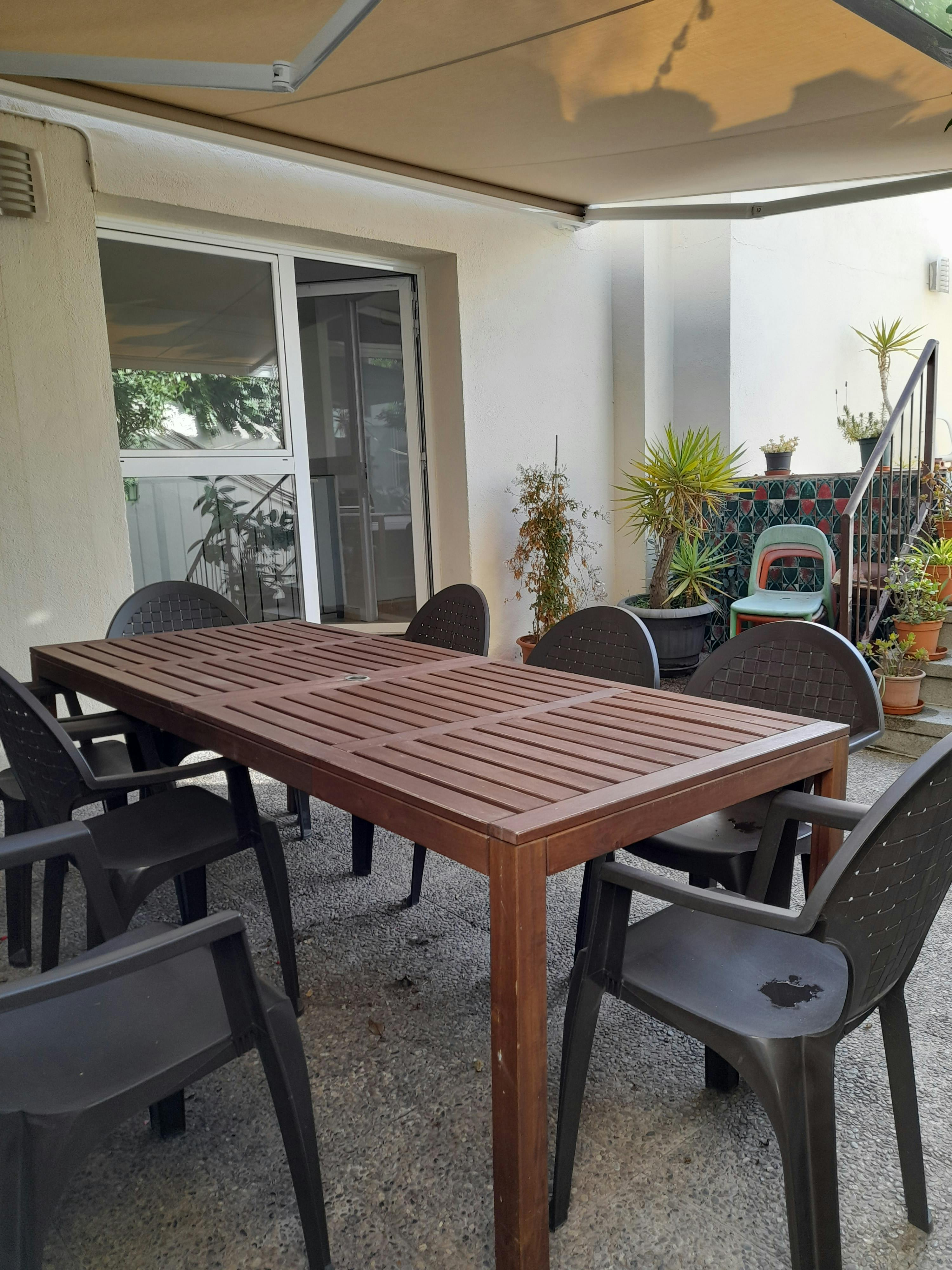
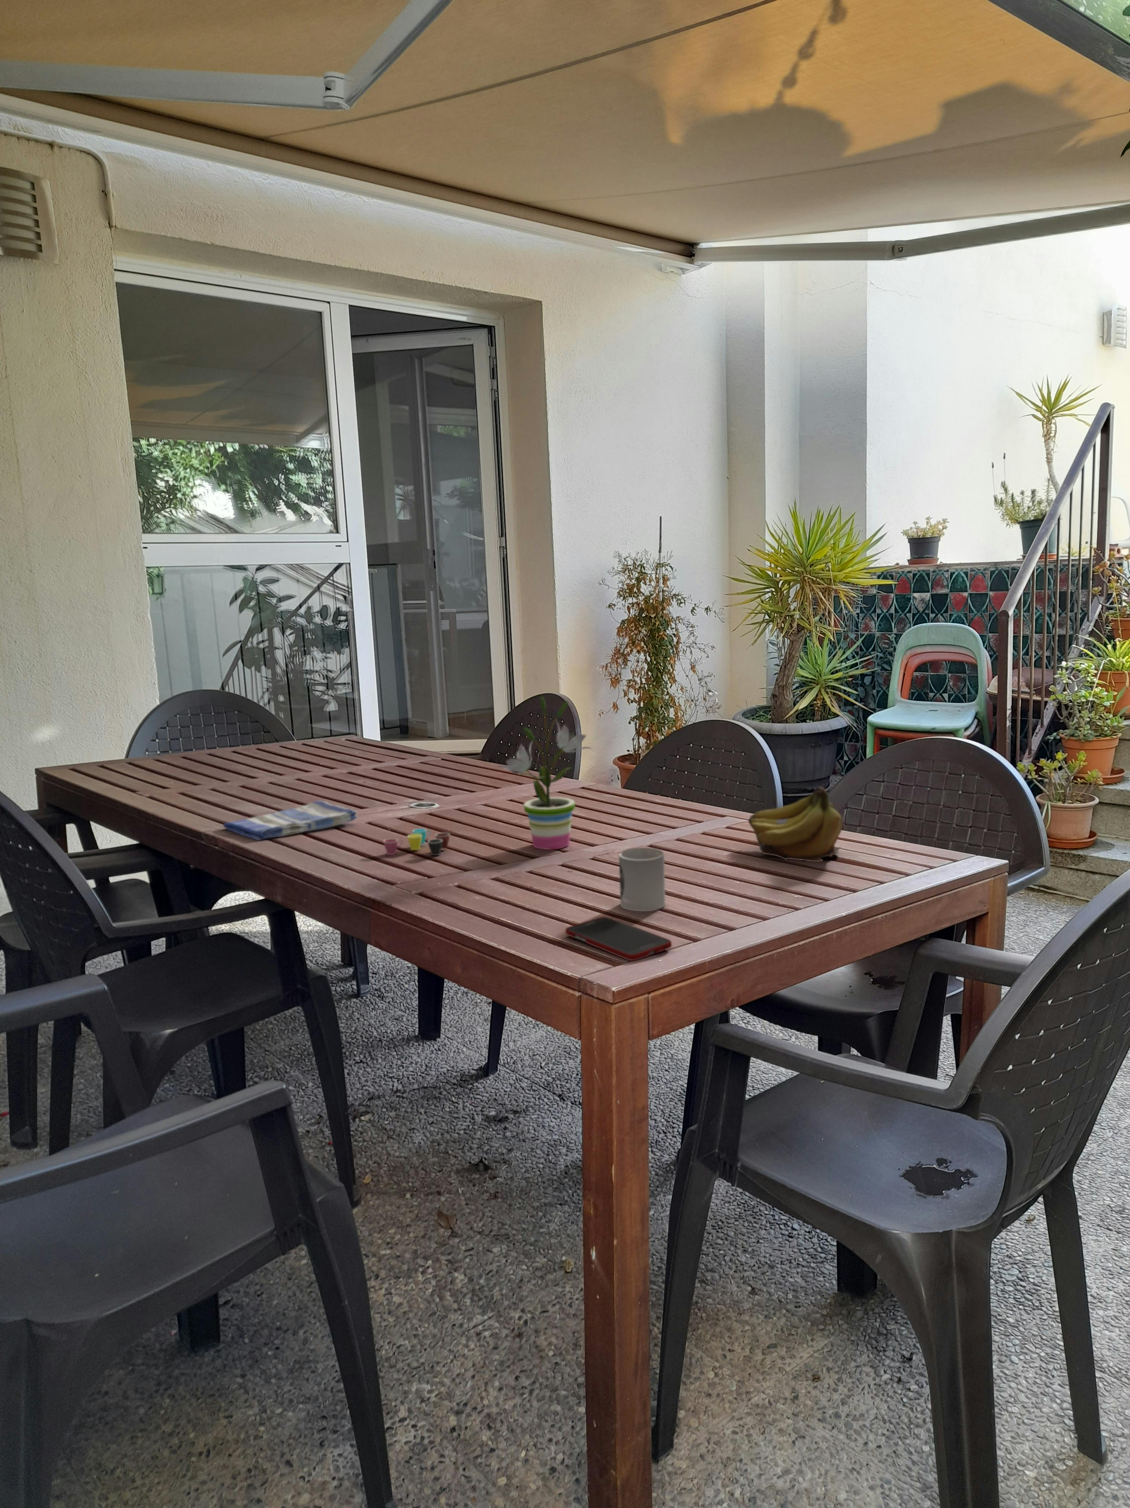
+ cup (420, 844)
+ cup (643, 876)
+ dish towel (291, 819)
+ fruit (791, 819)
+ cell phone (617, 938)
+ potted plant (545, 767)
